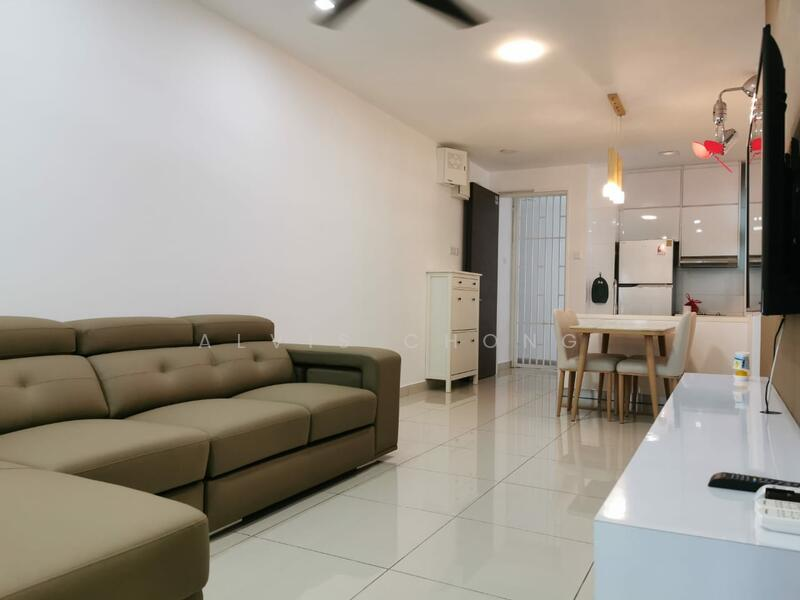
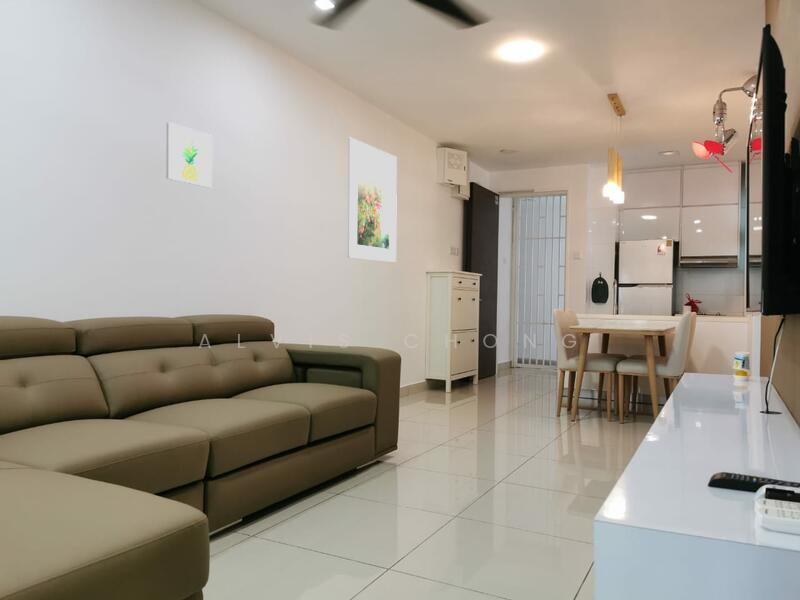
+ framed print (373, 203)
+ wall art (190, 156)
